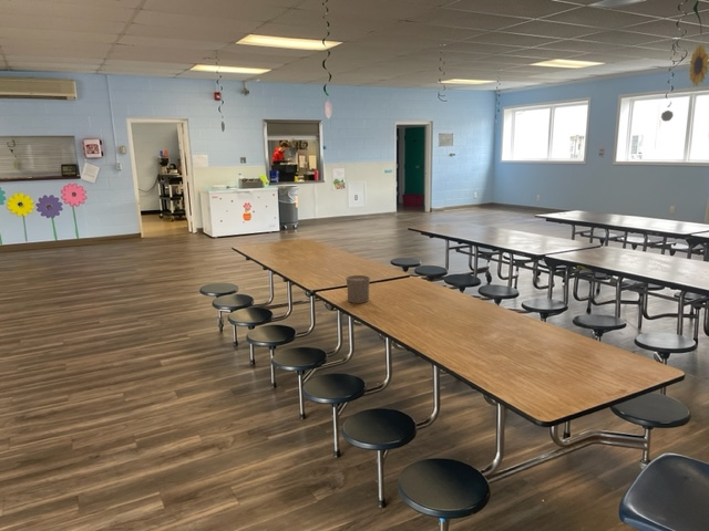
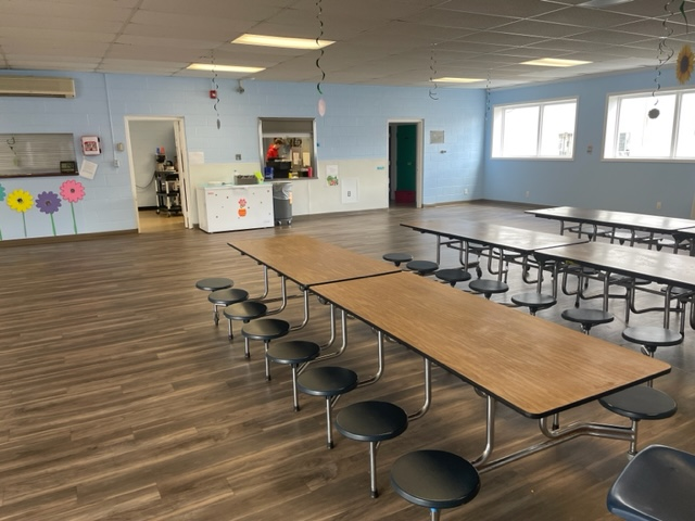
- cup (358, 289)
